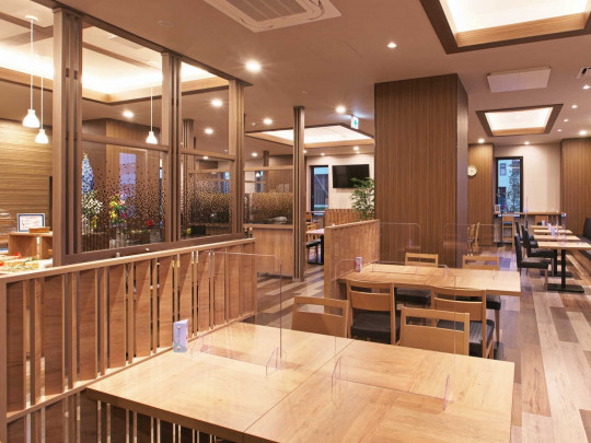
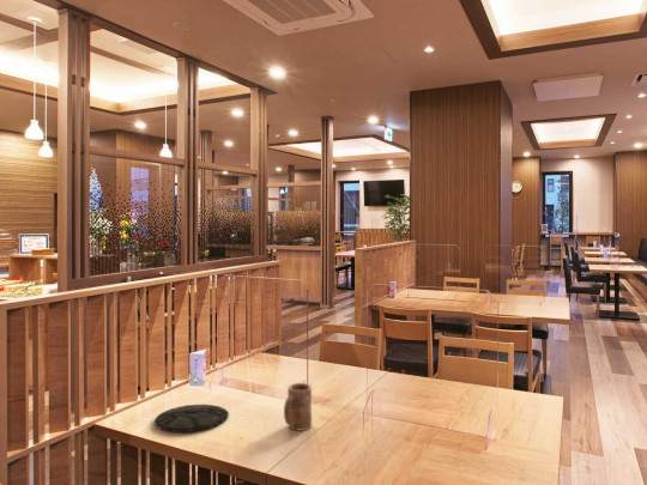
+ mug (298, 407)
+ plate (192, 413)
